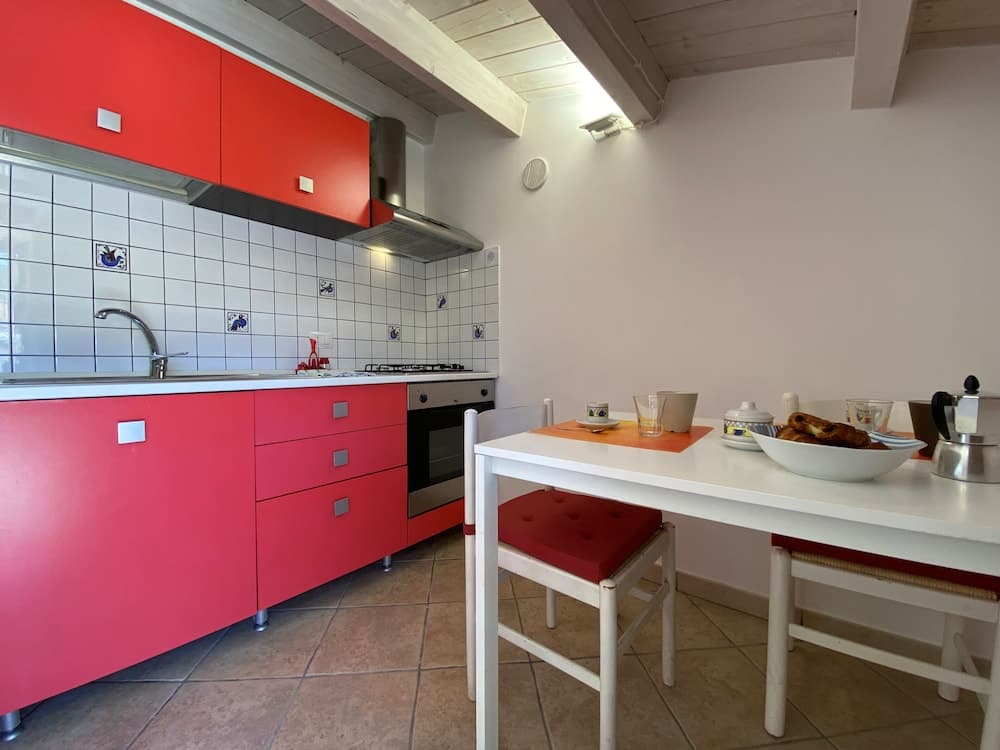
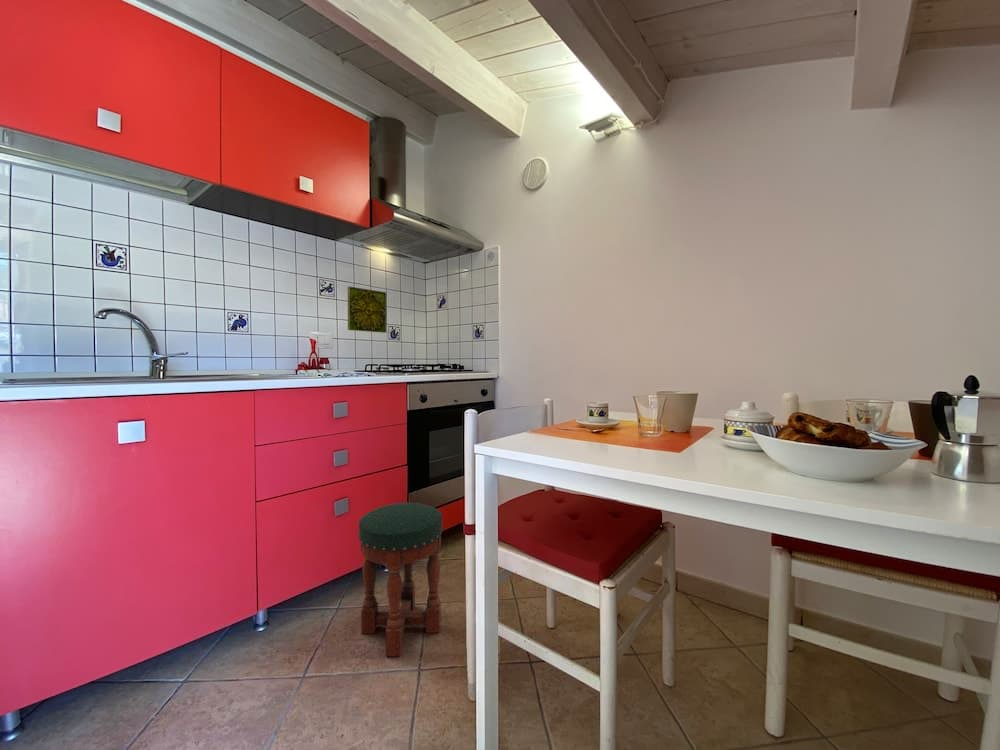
+ stool (400, 569)
+ decorative tile (367, 310)
